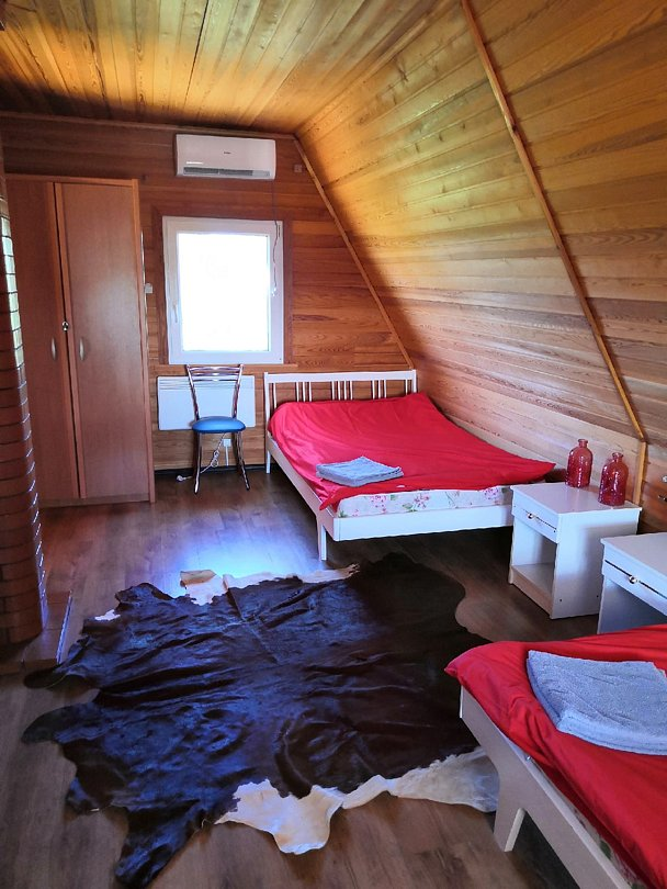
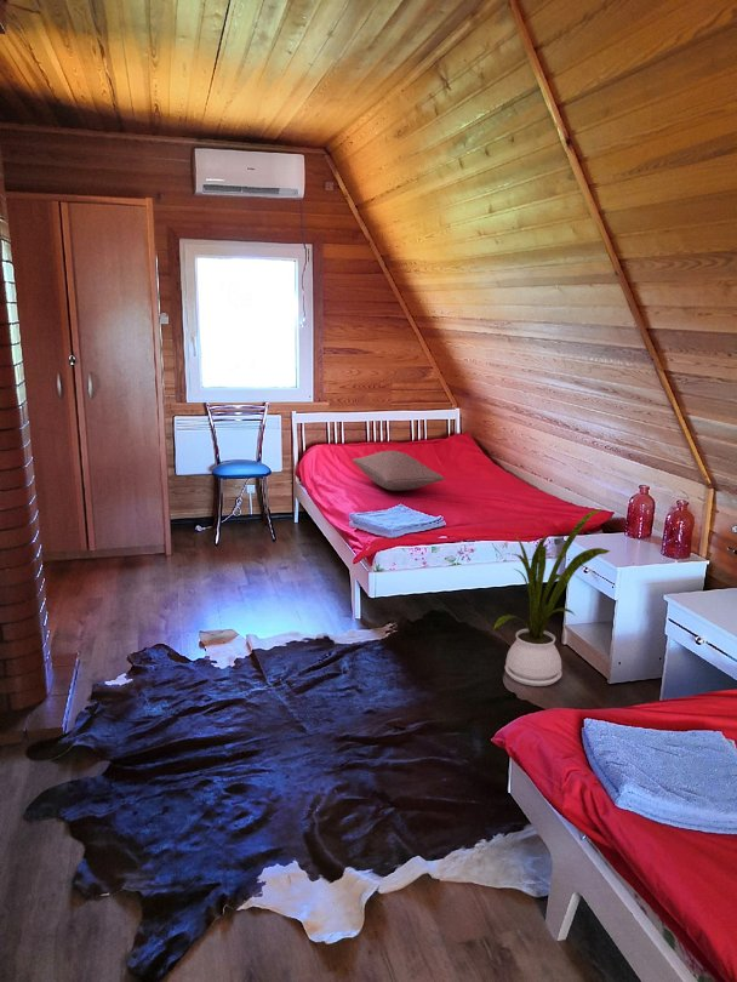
+ pillow (395, 470)
+ house plant (545, 595)
